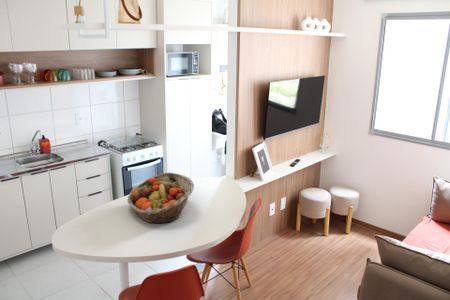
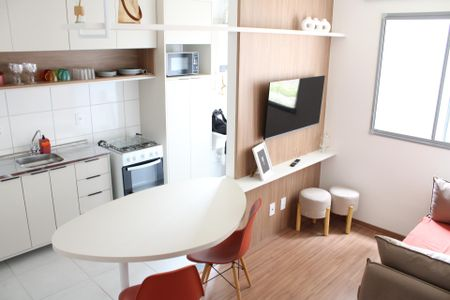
- fruit basket (160, 196)
